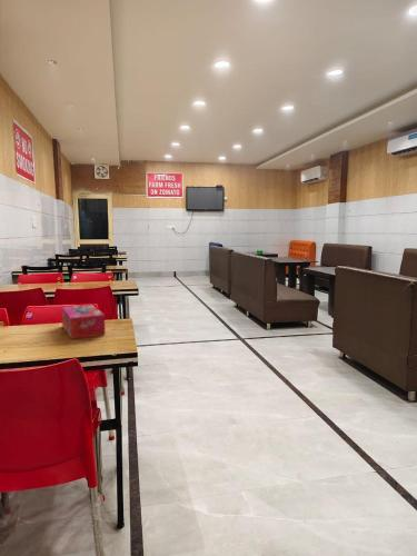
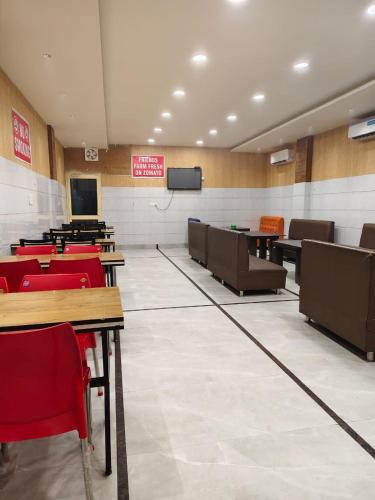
- tissue box (82, 320)
